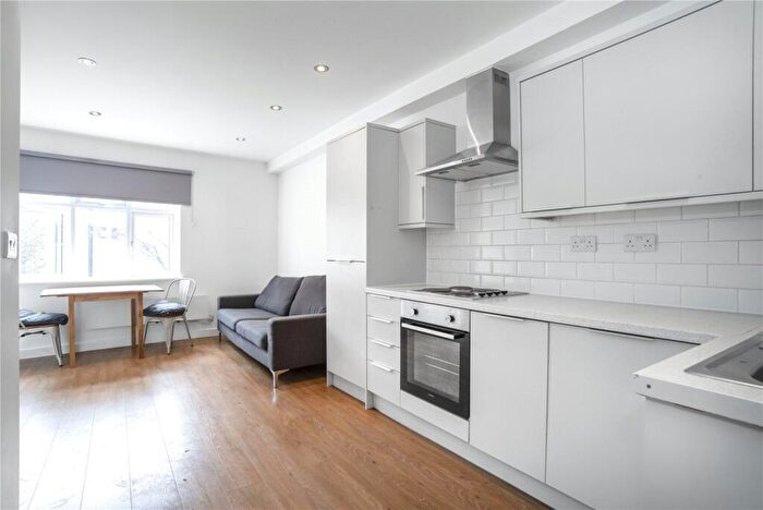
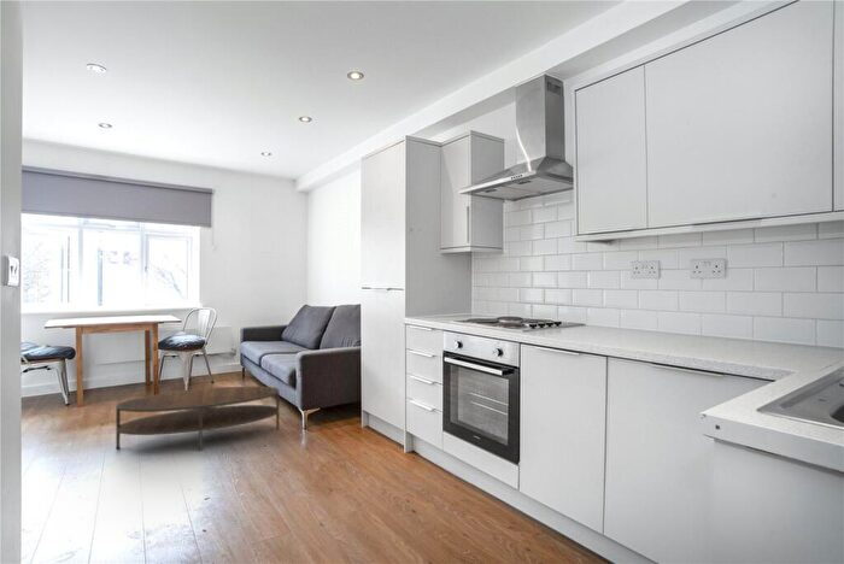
+ coffee table (203, 417)
